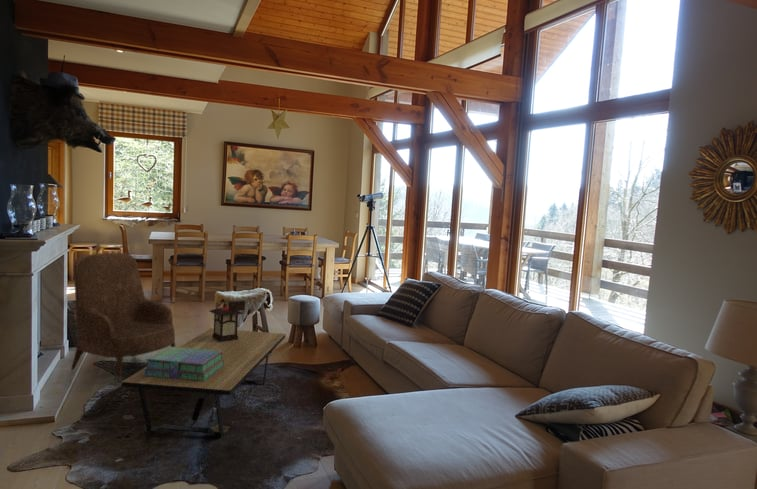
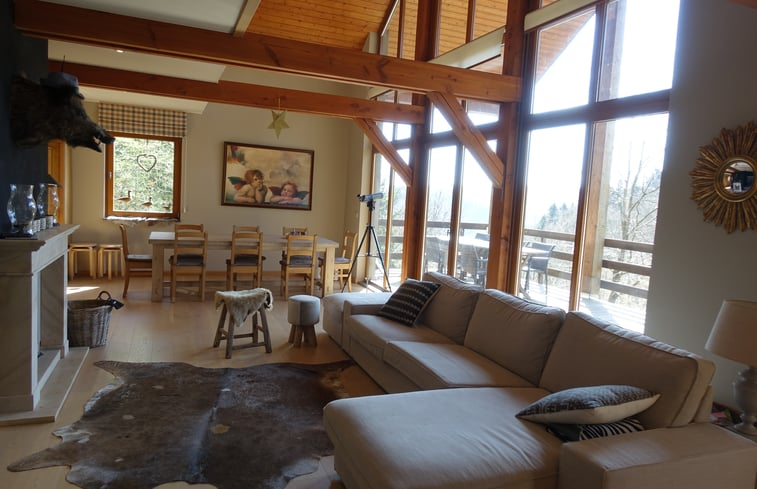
- stack of books (185, 363)
- armchair (127, 311)
- coffee table (217, 378)
- lantern (228, 320)
